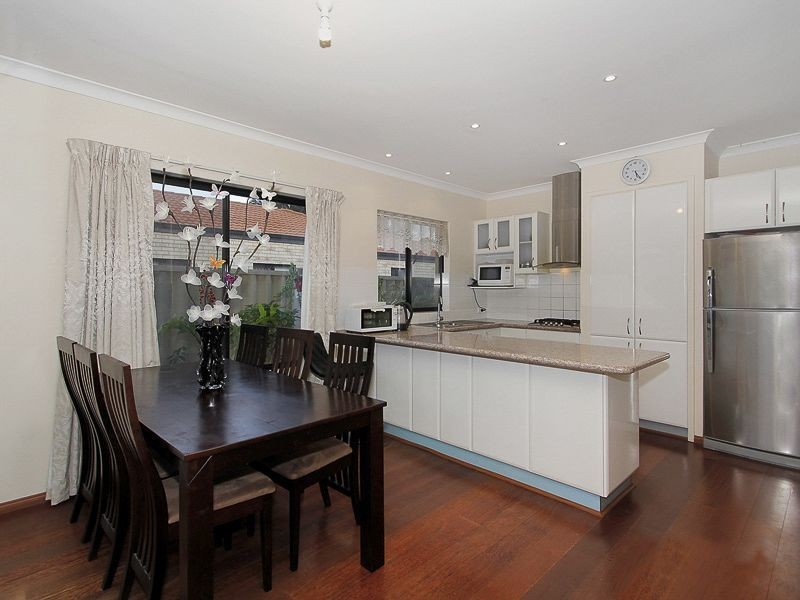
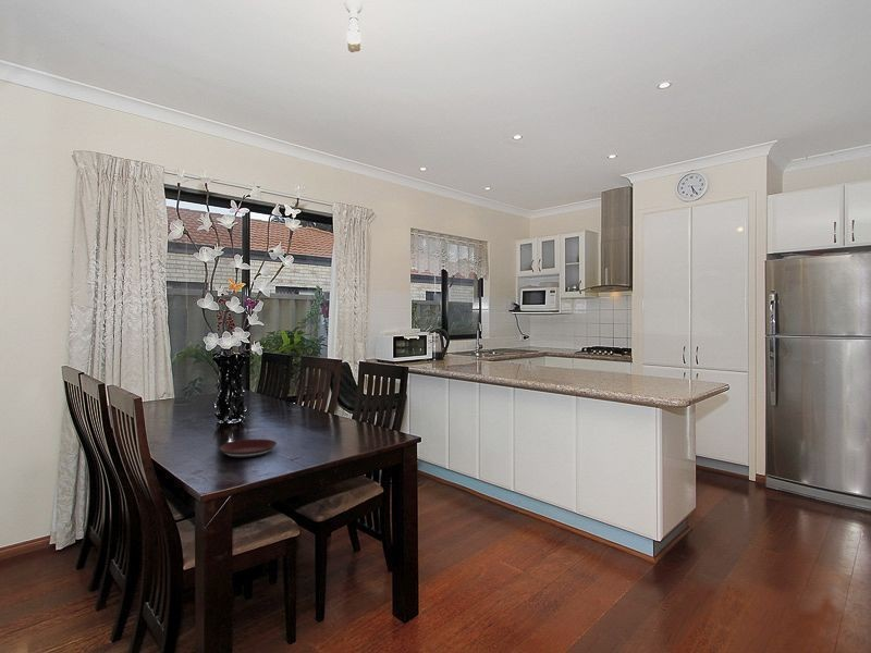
+ plate (248, 448)
